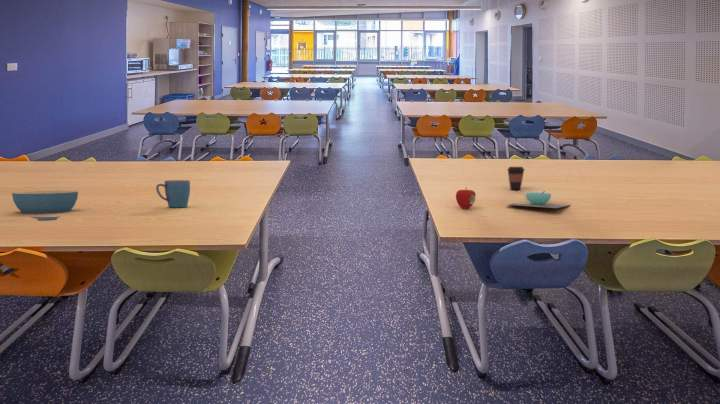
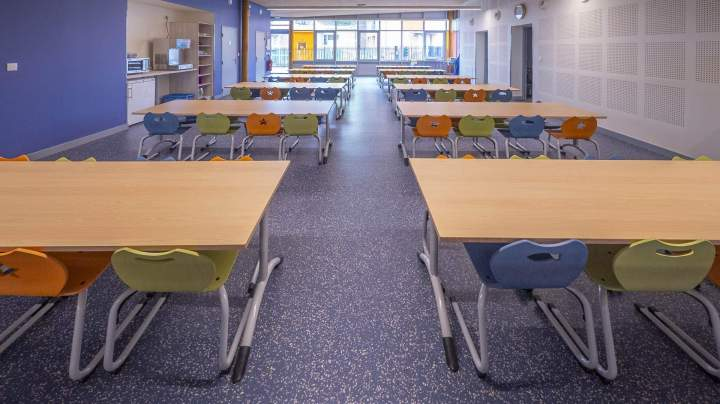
- coffee cup (515, 177)
- apple (465, 197)
- soup bowl (539, 197)
- cereal bowl (46, 206)
- mug (173, 193)
